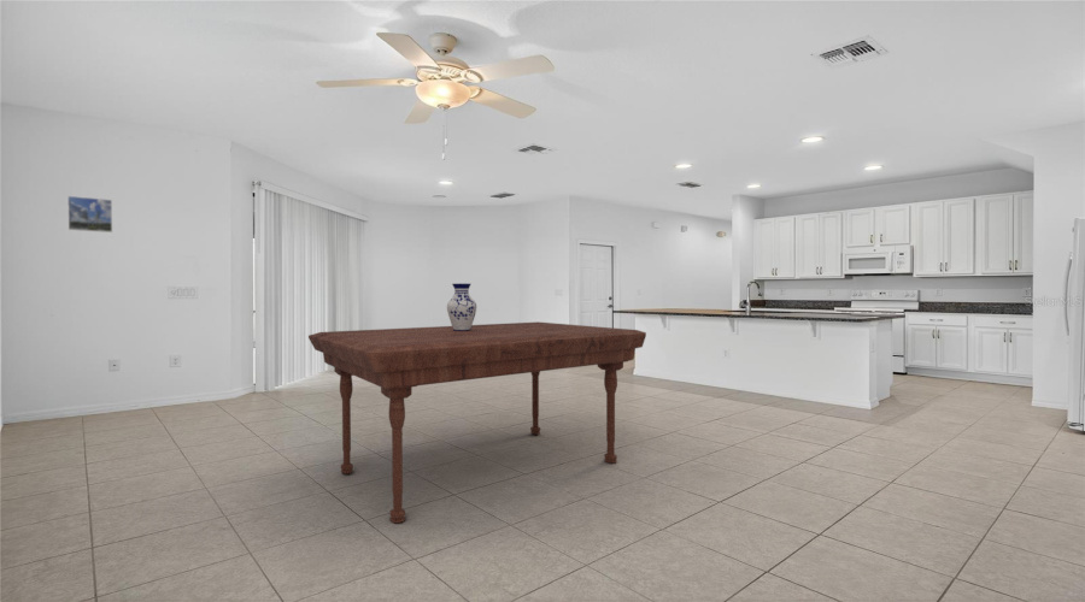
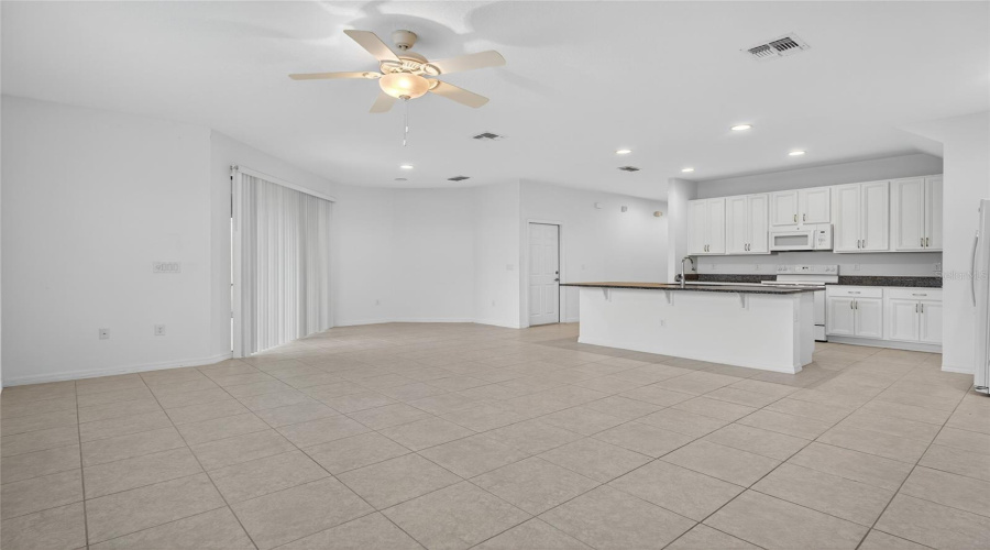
- vase (462, 306)
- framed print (90, 214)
- dining table (476, 378)
